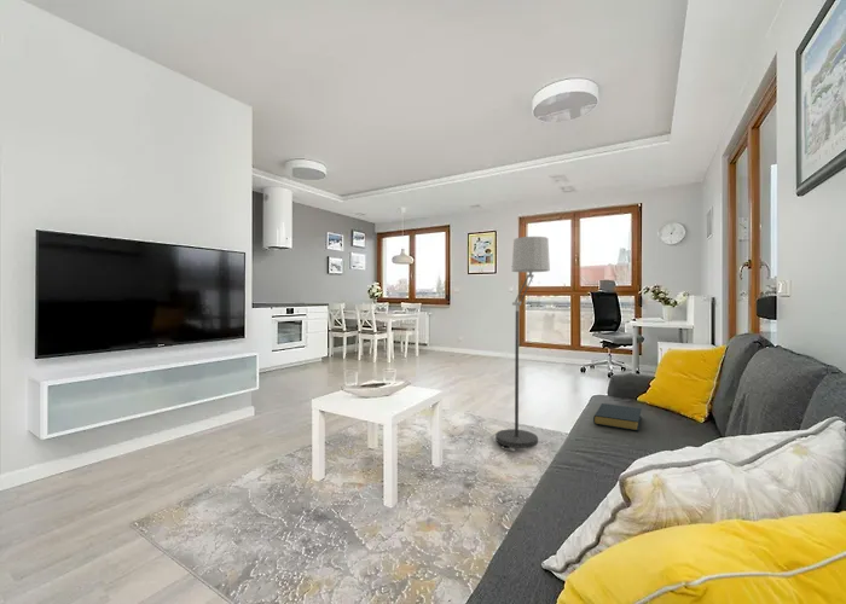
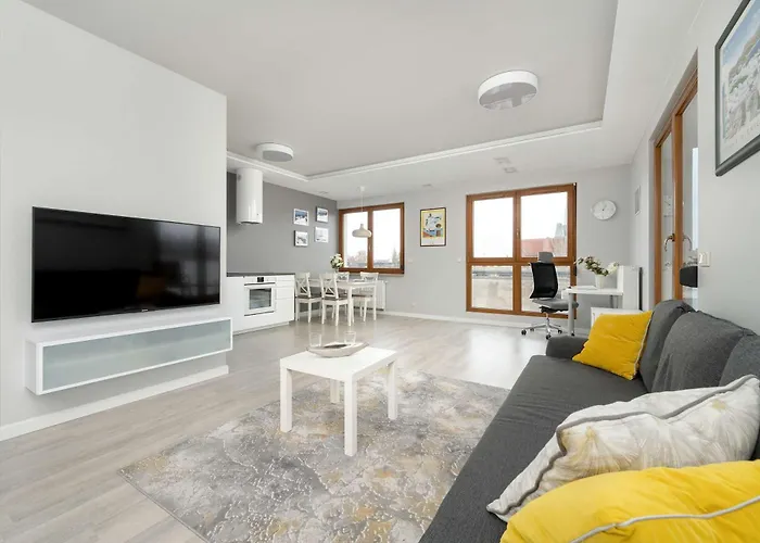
- floor lamp (517, 332)
- hardback book (618, 416)
